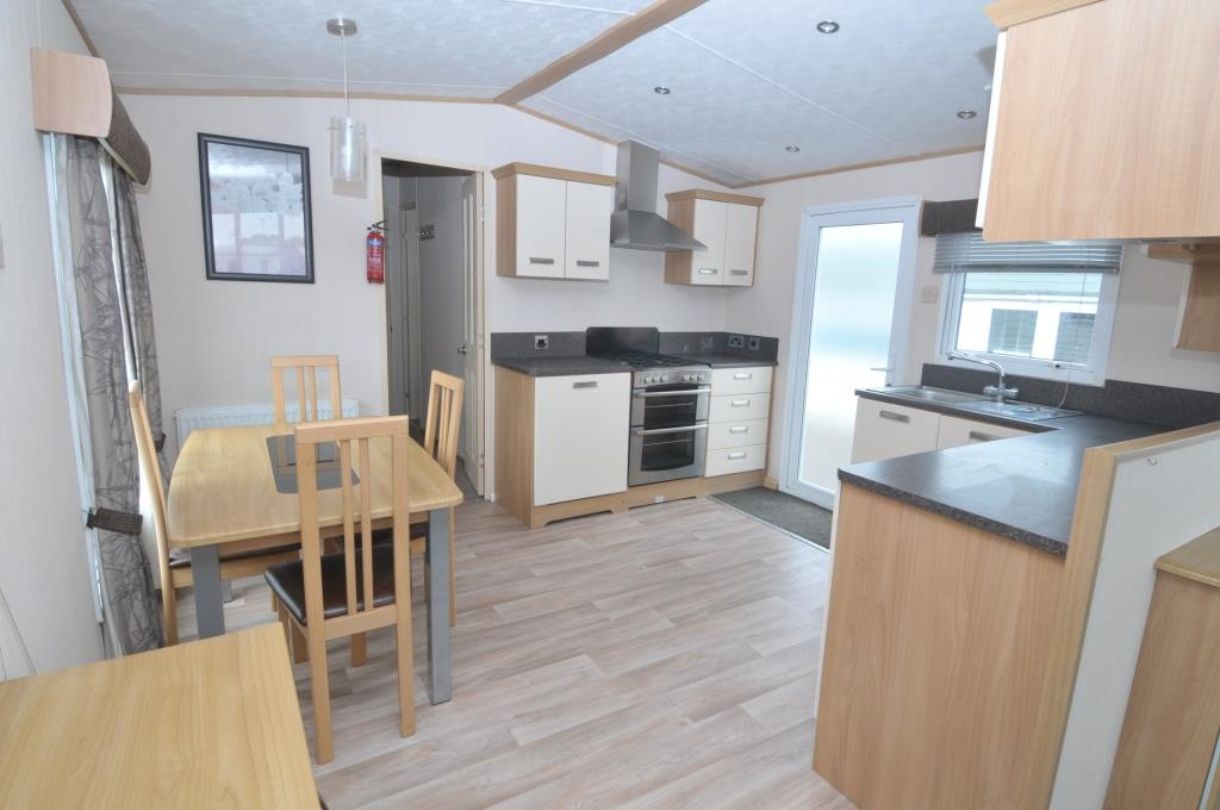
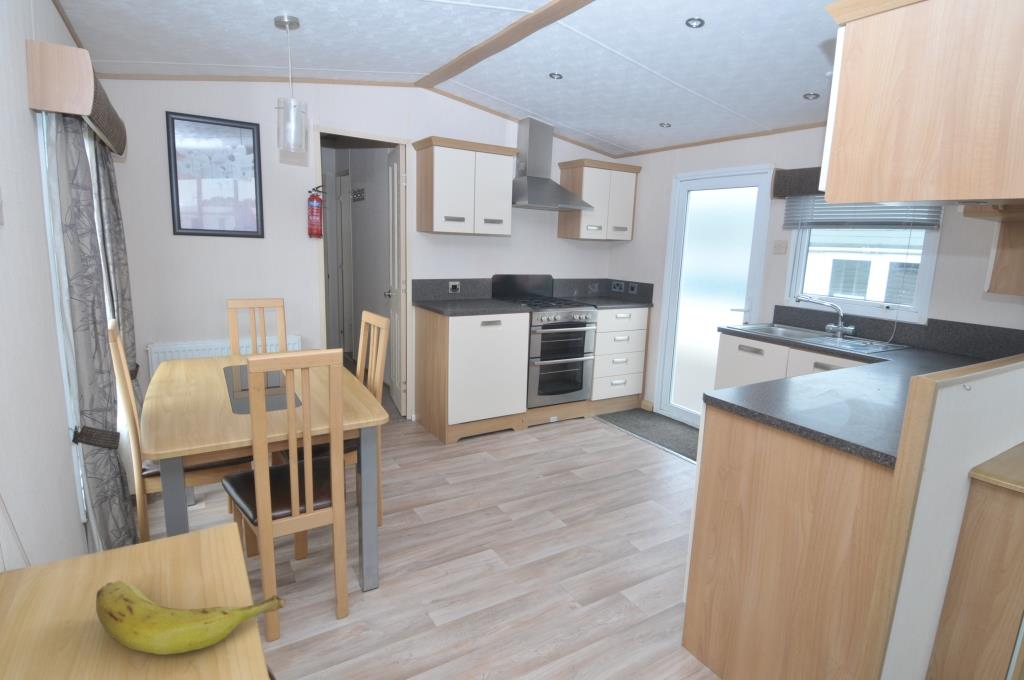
+ banana (178, 609)
